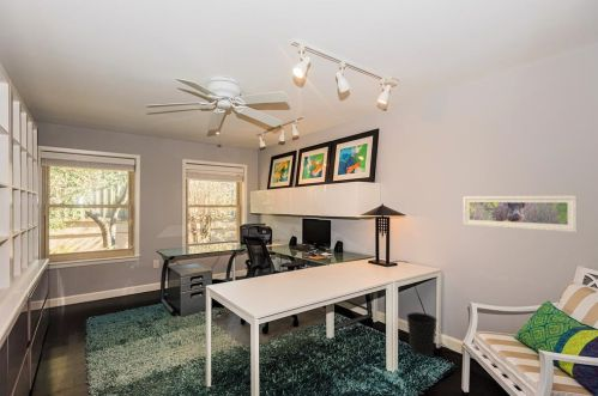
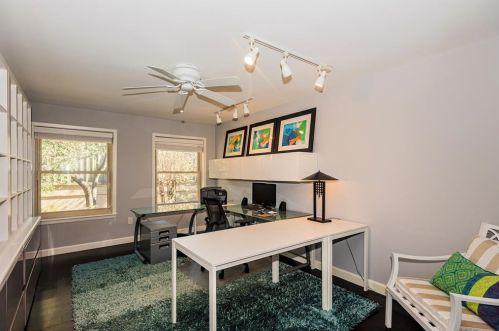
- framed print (513, 212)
- wastebasket (421, 334)
